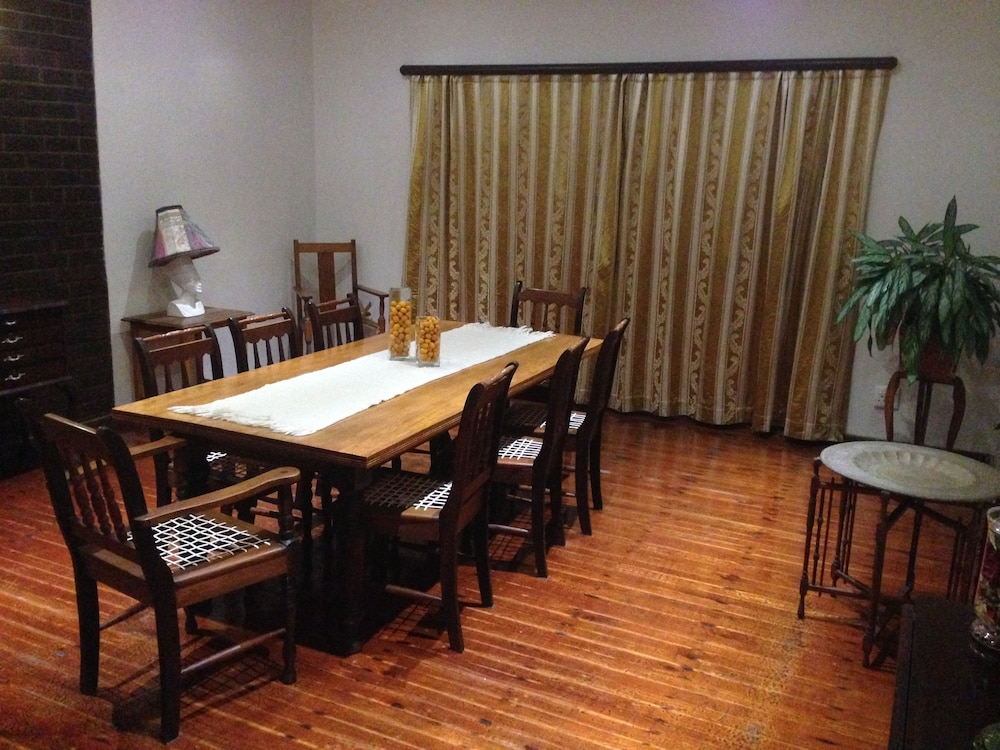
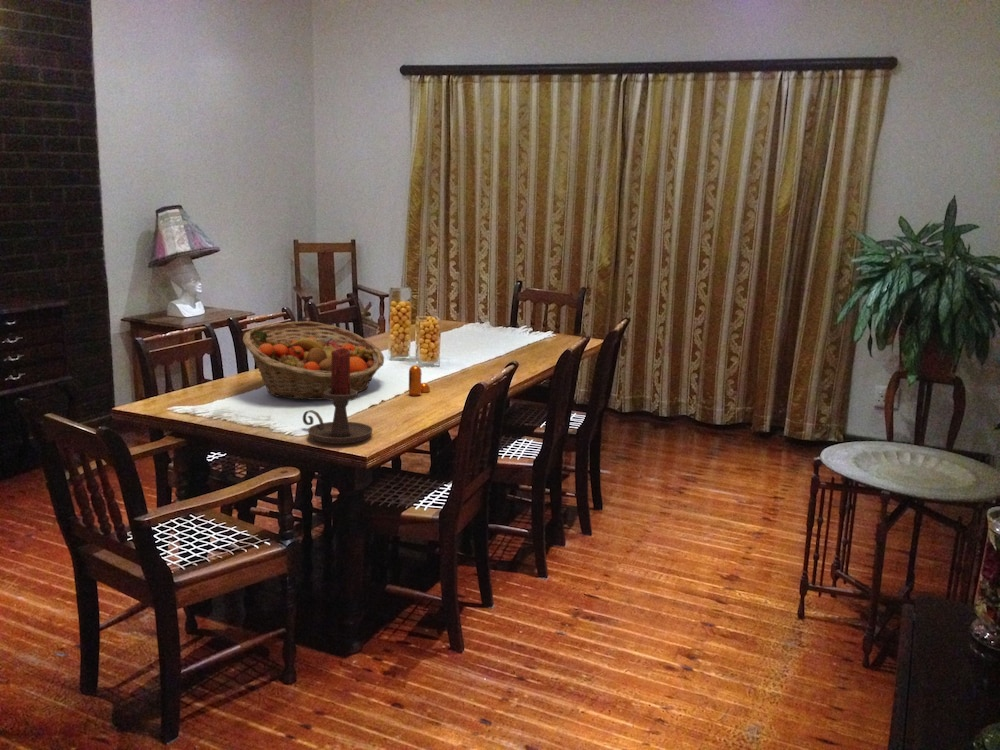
+ candle holder (333, 392)
+ fruit basket (315, 358)
+ pepper shaker (419, 378)
